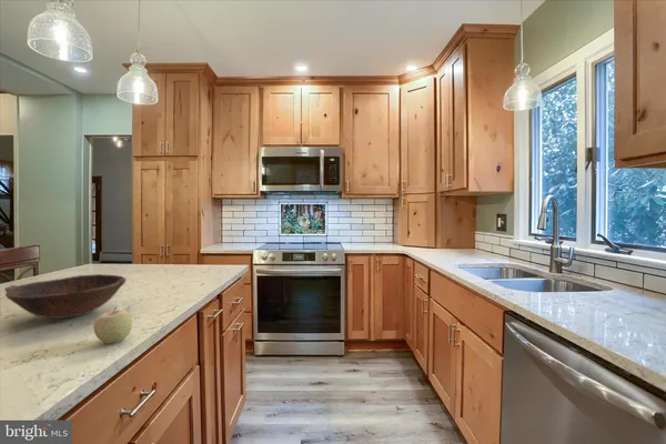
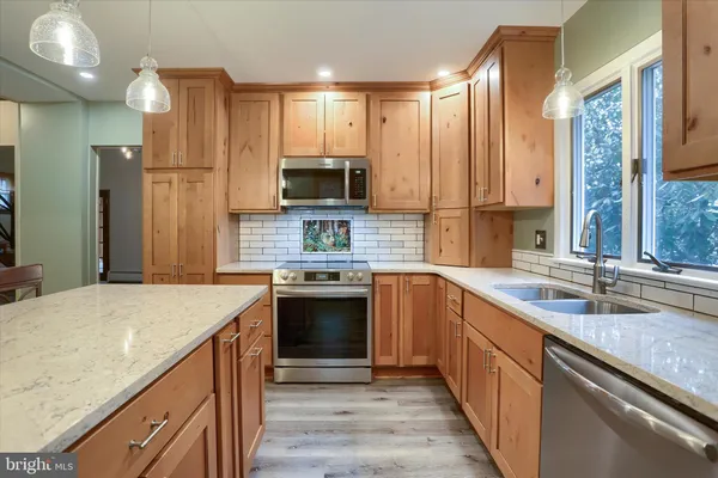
- bowl (71, 297)
- fruit (113, 323)
